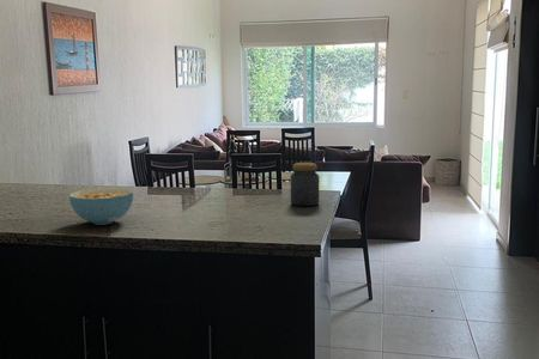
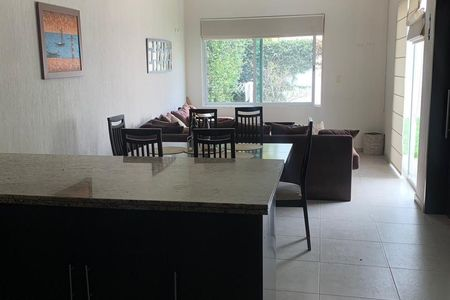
- jar (304, 183)
- cereal bowl (102, 207)
